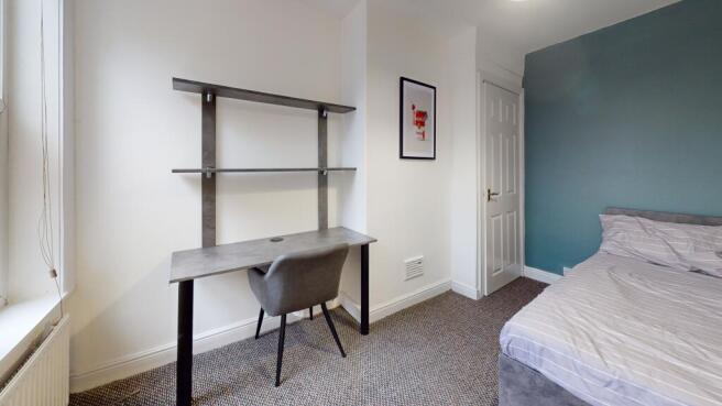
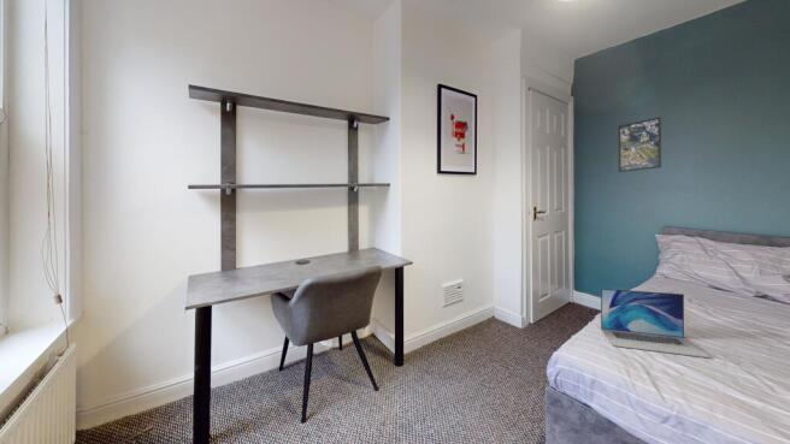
+ laptop (649, 319)
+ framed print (638, 146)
